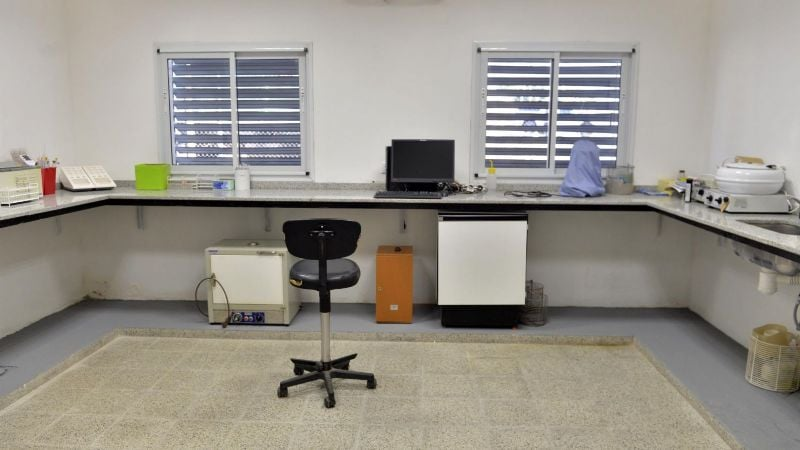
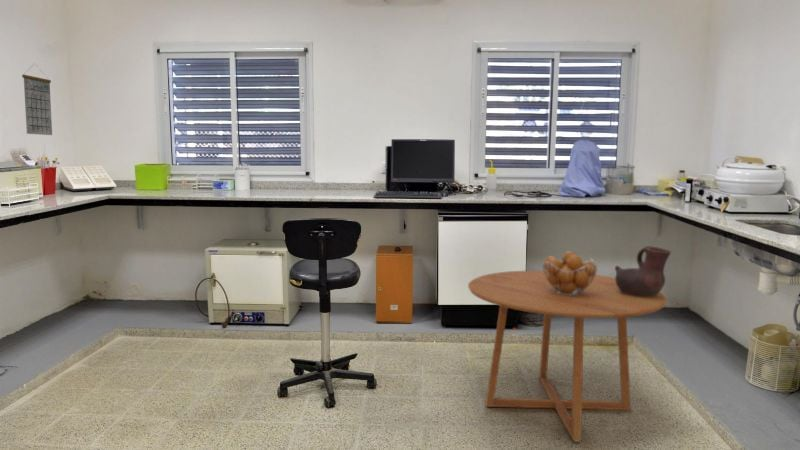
+ dining table (548, 348)
+ pitcher (641, 269)
+ fruit basket (569, 272)
+ calendar (38, 99)
